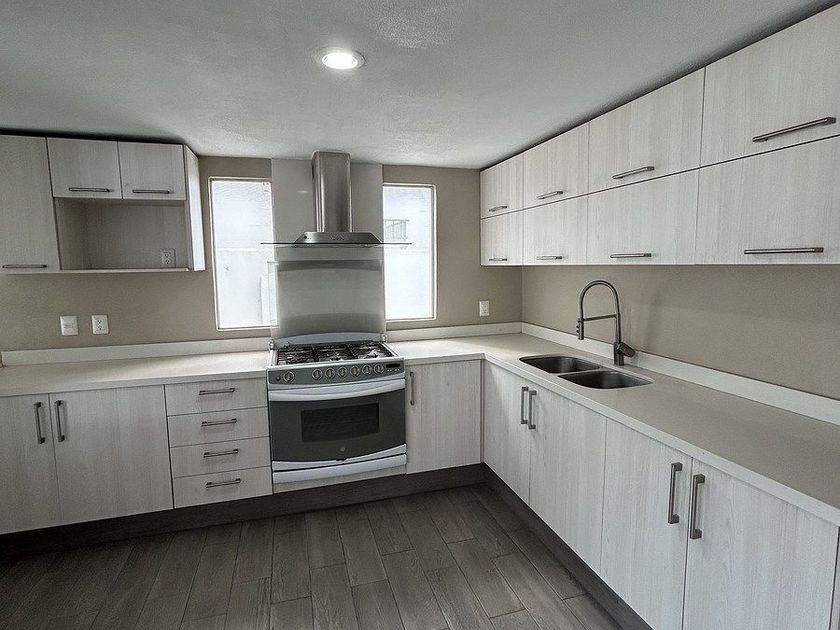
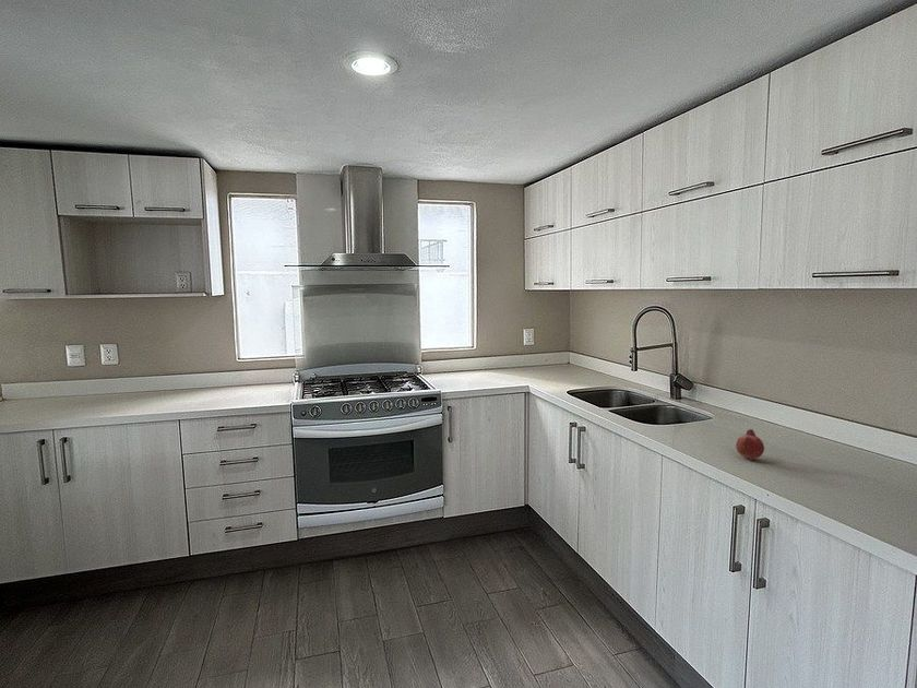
+ fruit (750, 444)
